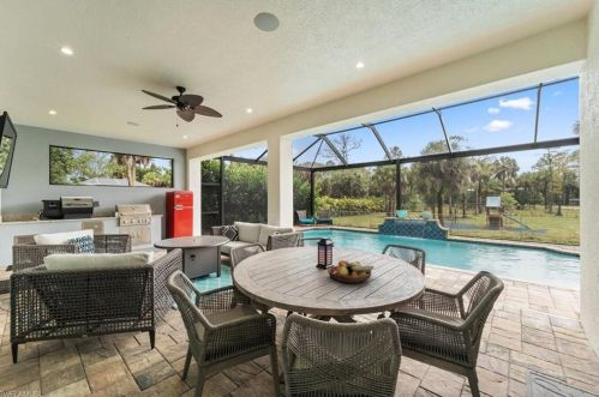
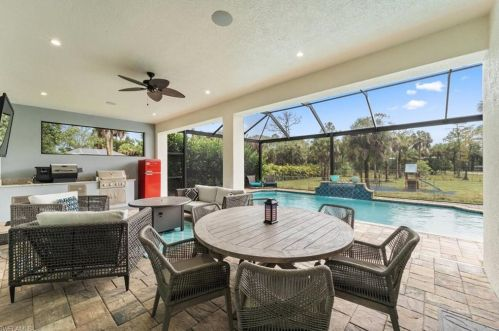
- fruit bowl (349, 269)
